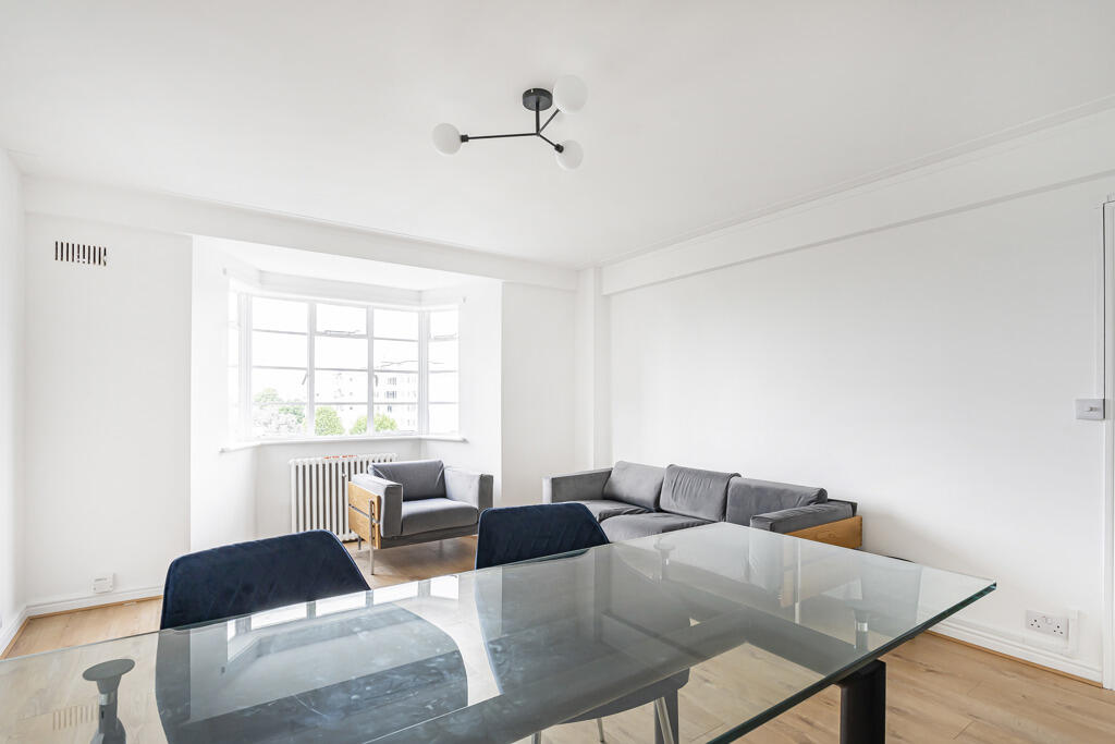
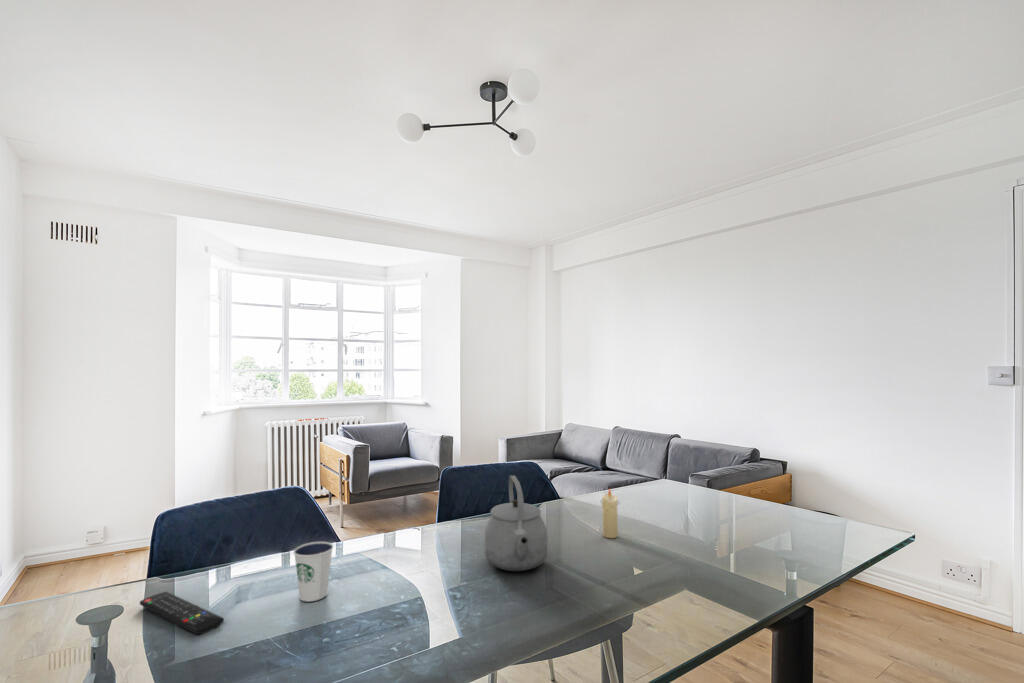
+ remote control (179, 612)
+ candle (610, 511)
+ dixie cup (313, 572)
+ tea kettle (517, 524)
